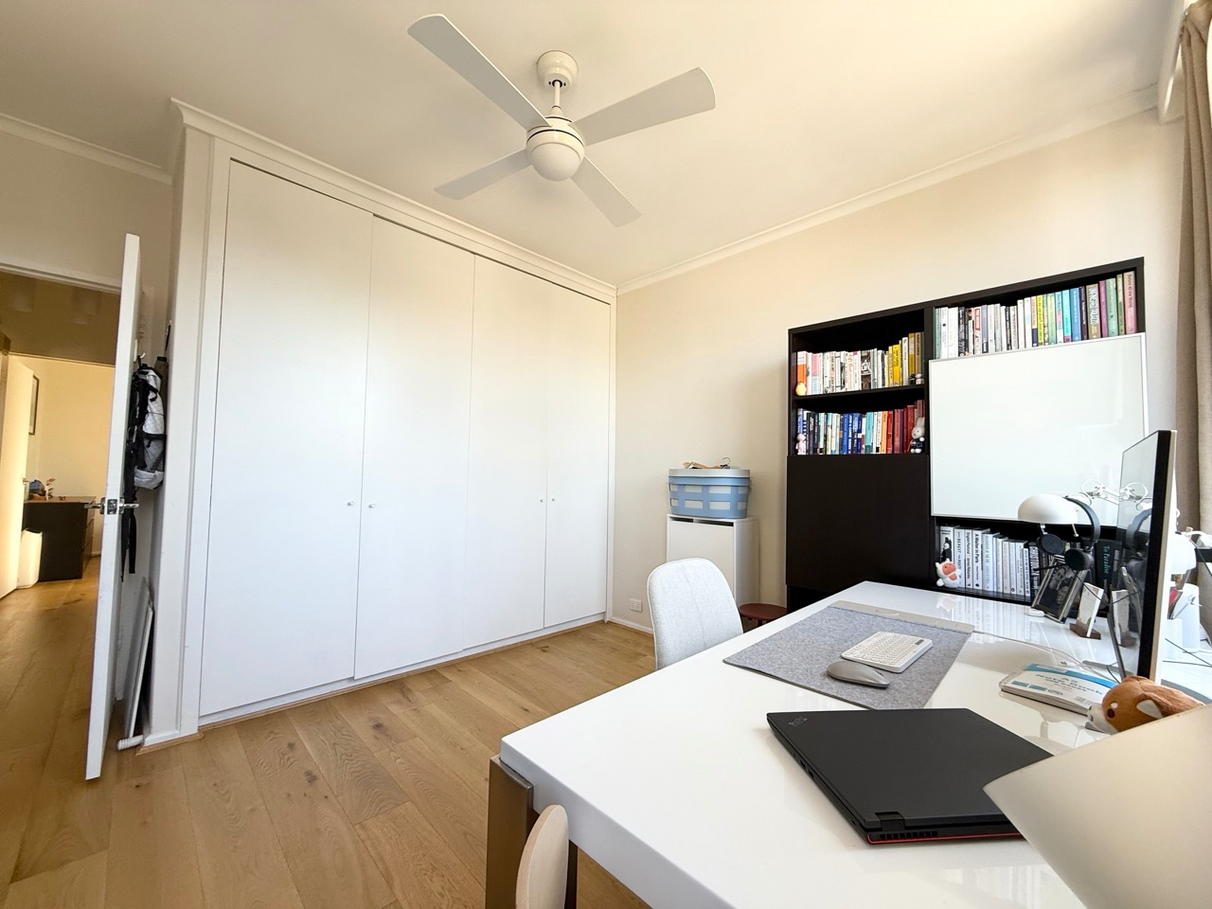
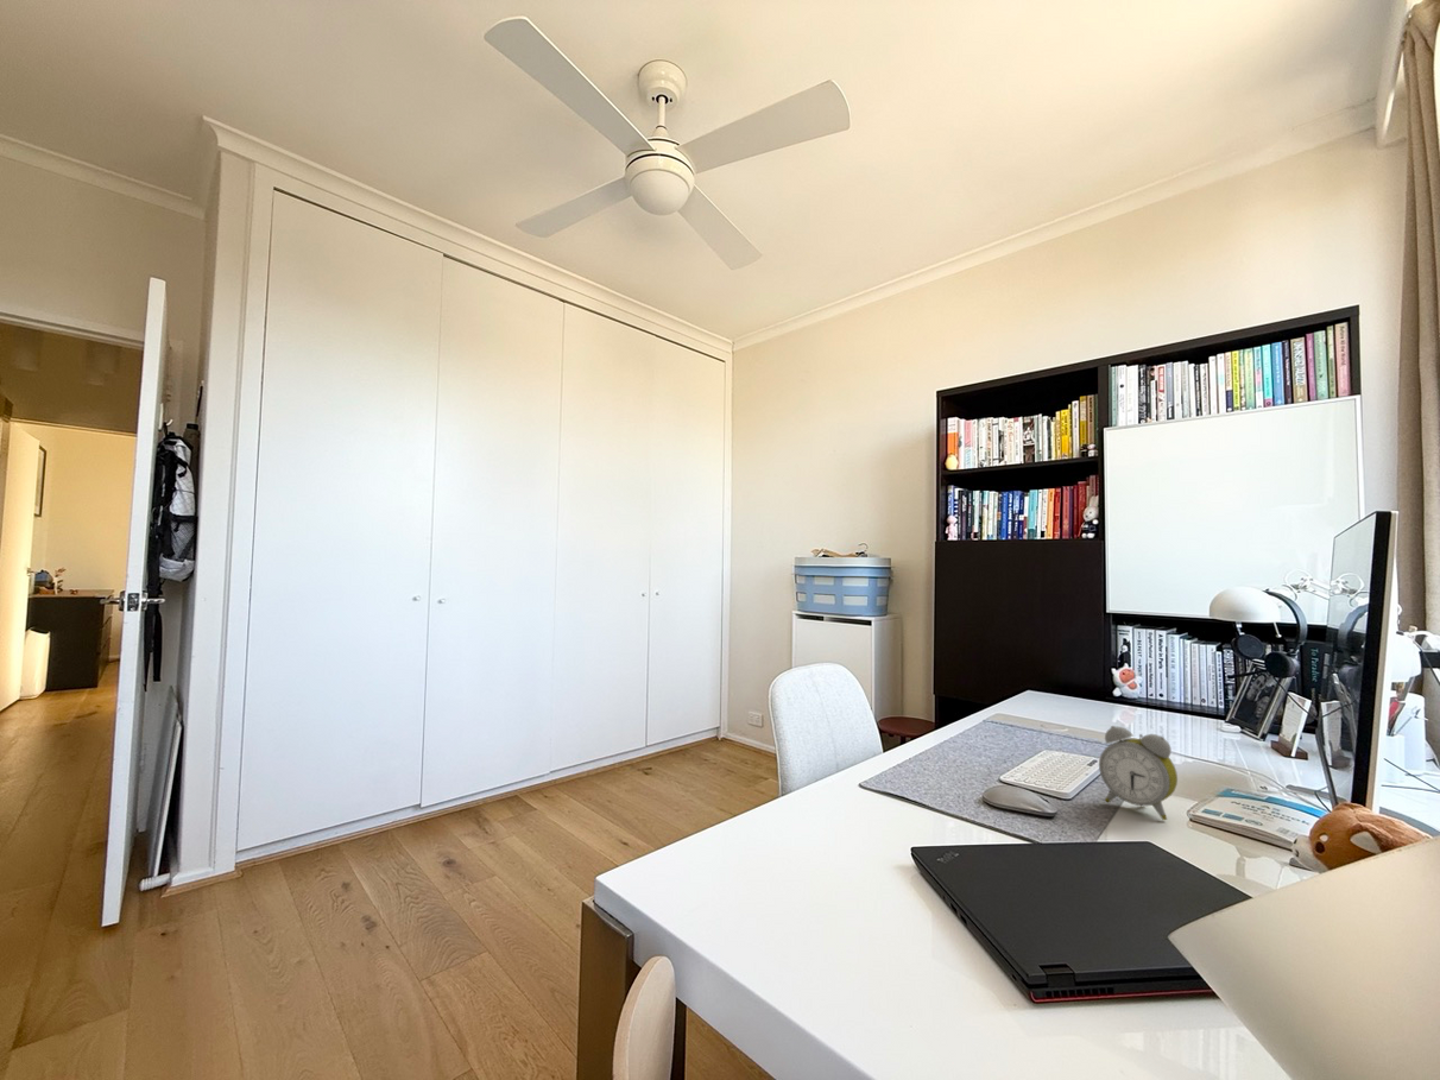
+ alarm clock (1138, 769)
